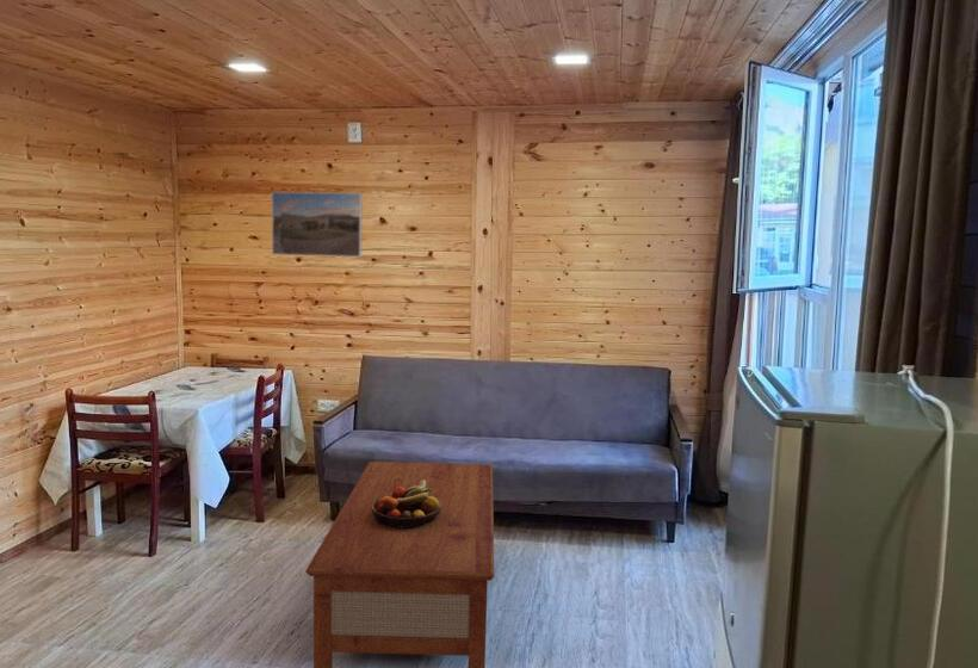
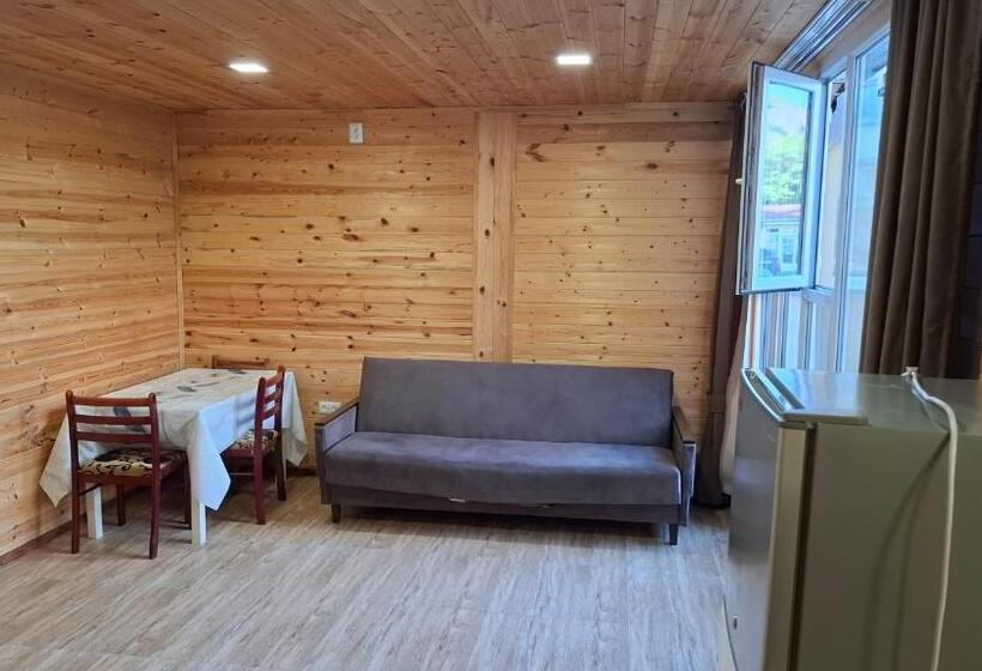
- coffee table (417, 556)
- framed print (316, 224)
- fruit bowl (407, 501)
